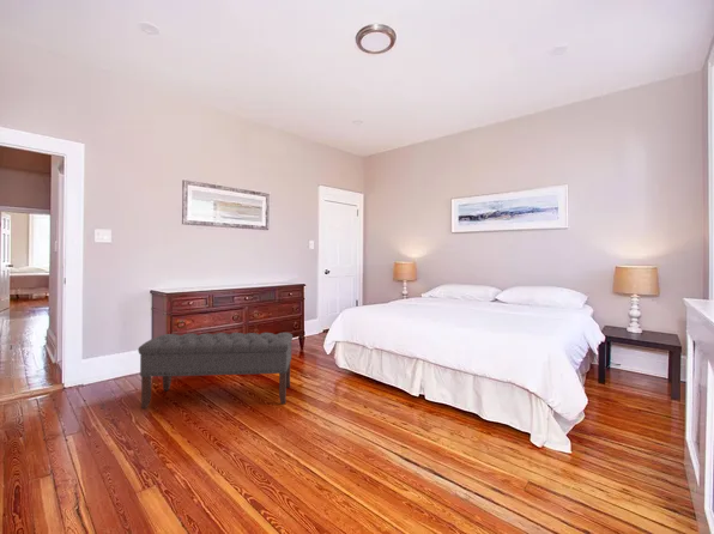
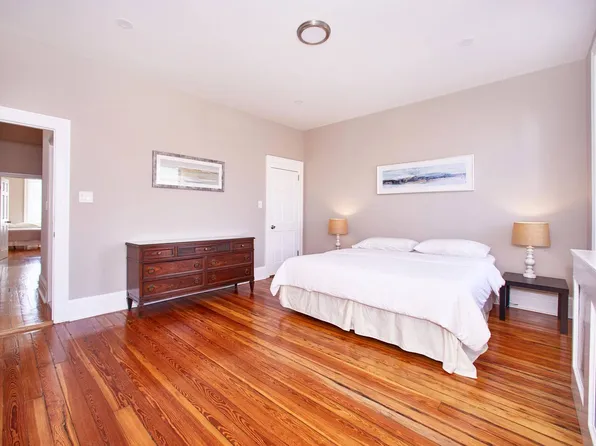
- bench (222, 365)
